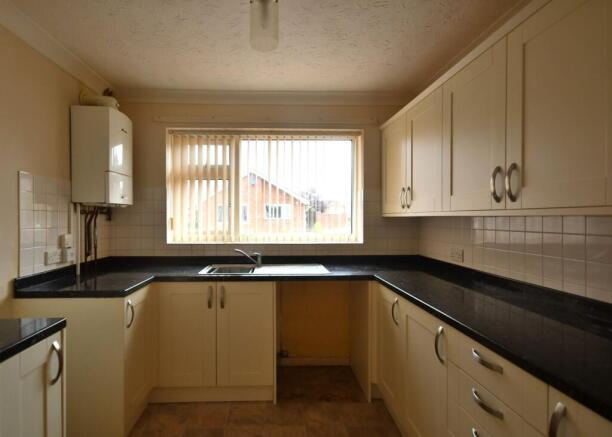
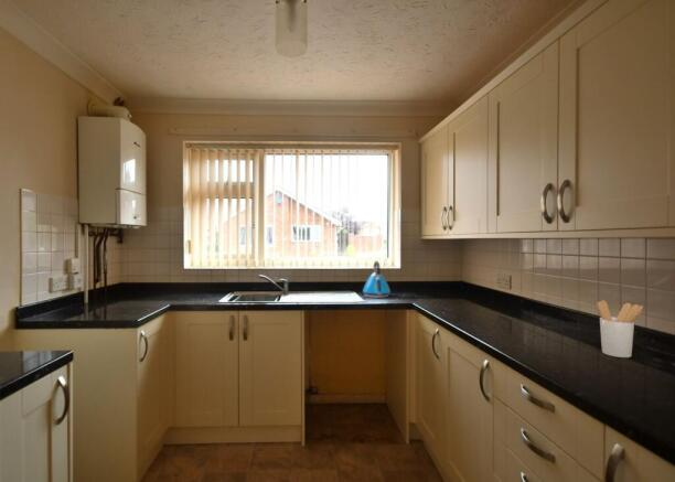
+ utensil holder (621, 328)
+ kettle (376, 278)
